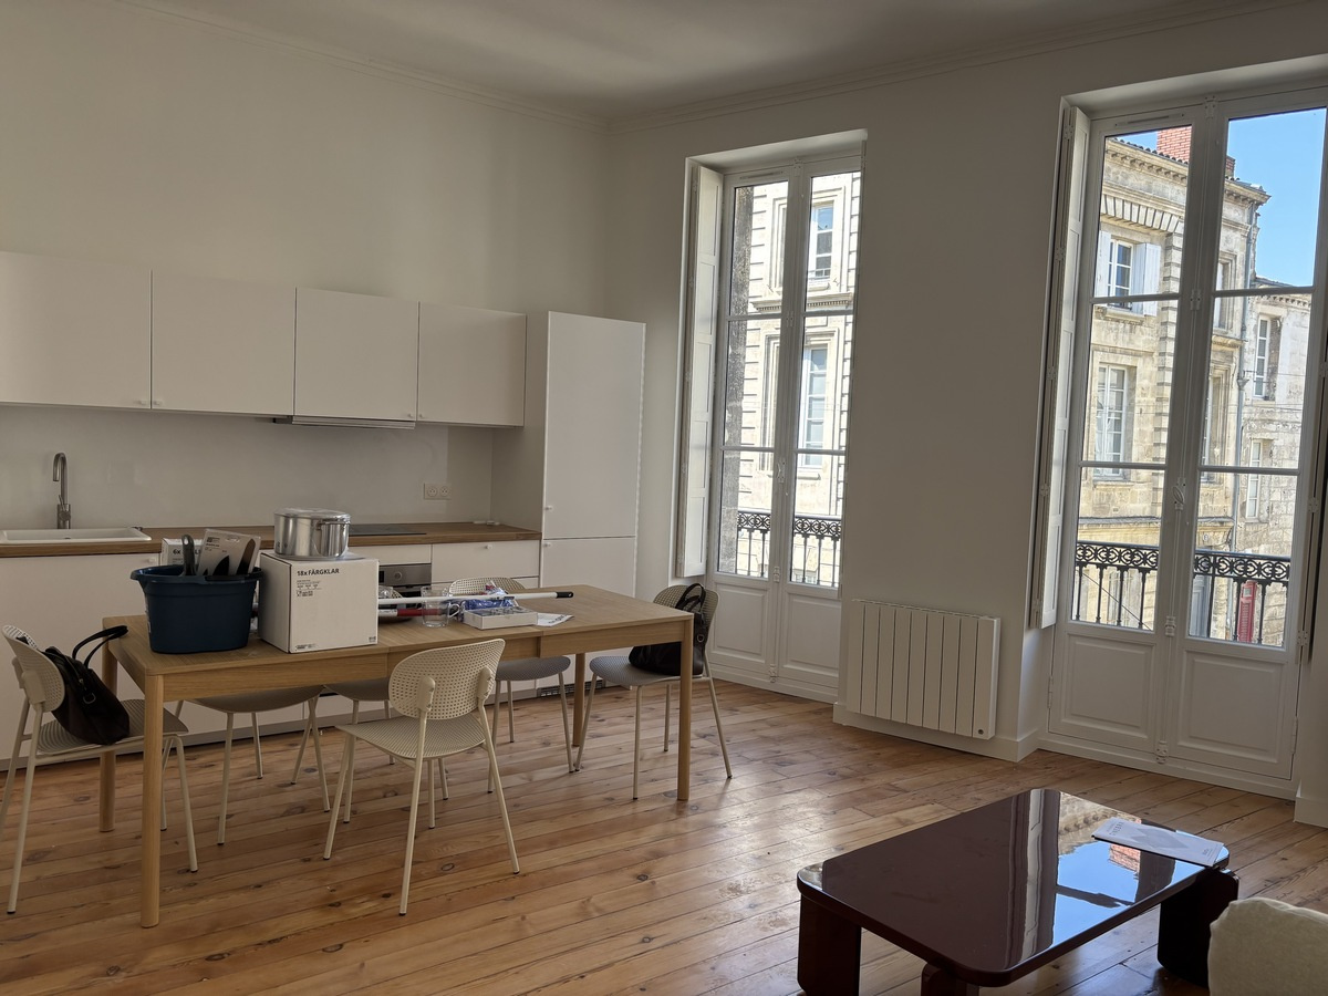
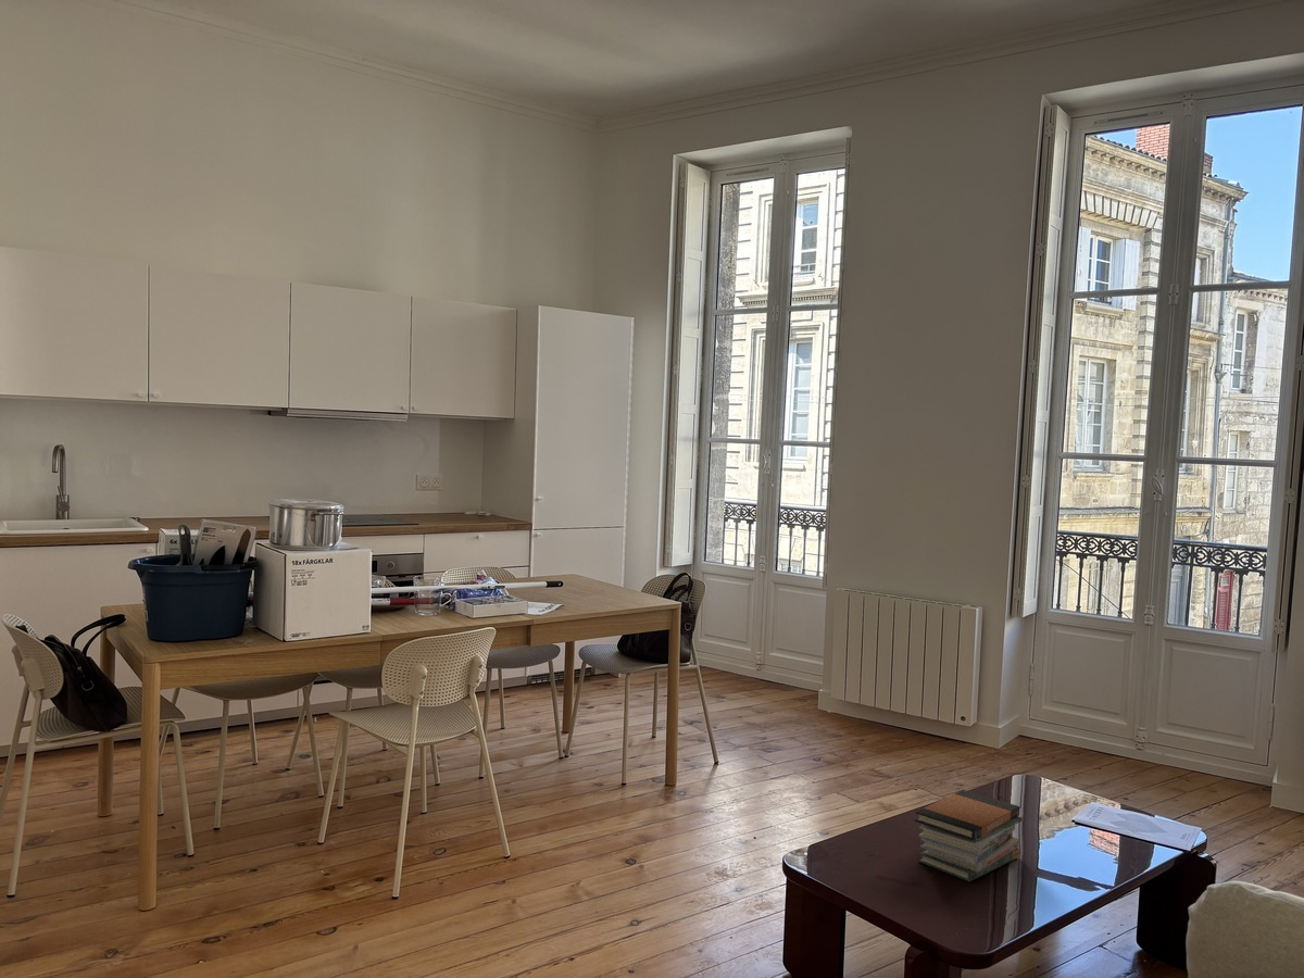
+ book stack (967, 835)
